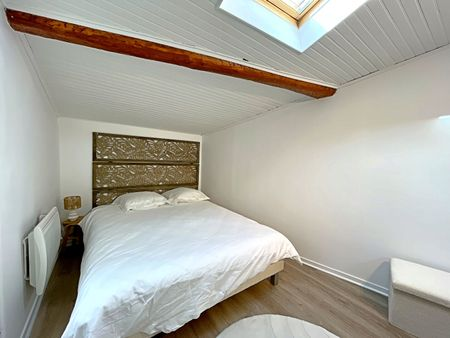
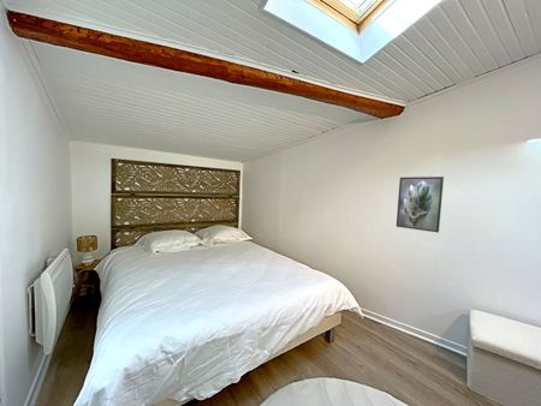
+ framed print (418, 203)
